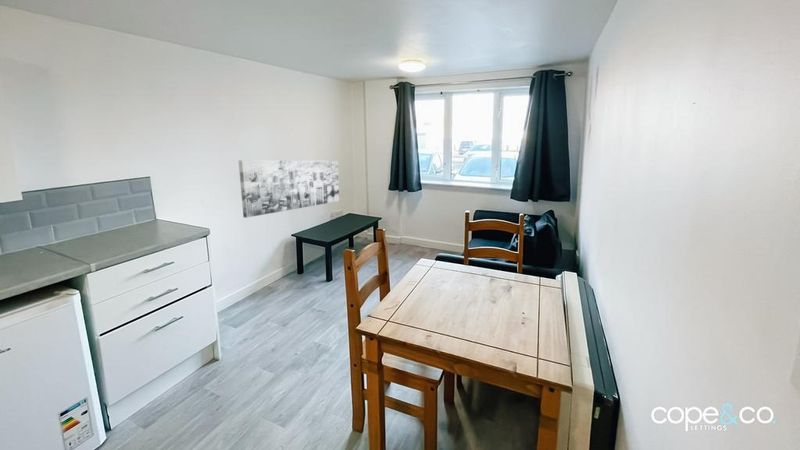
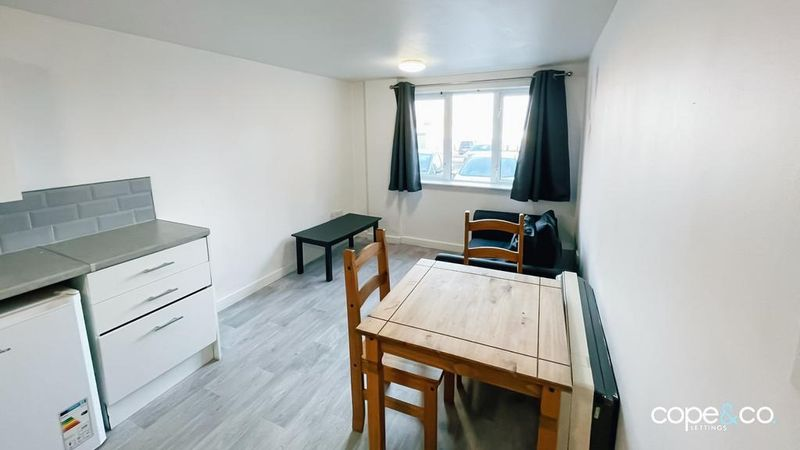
- wall art (298, 184)
